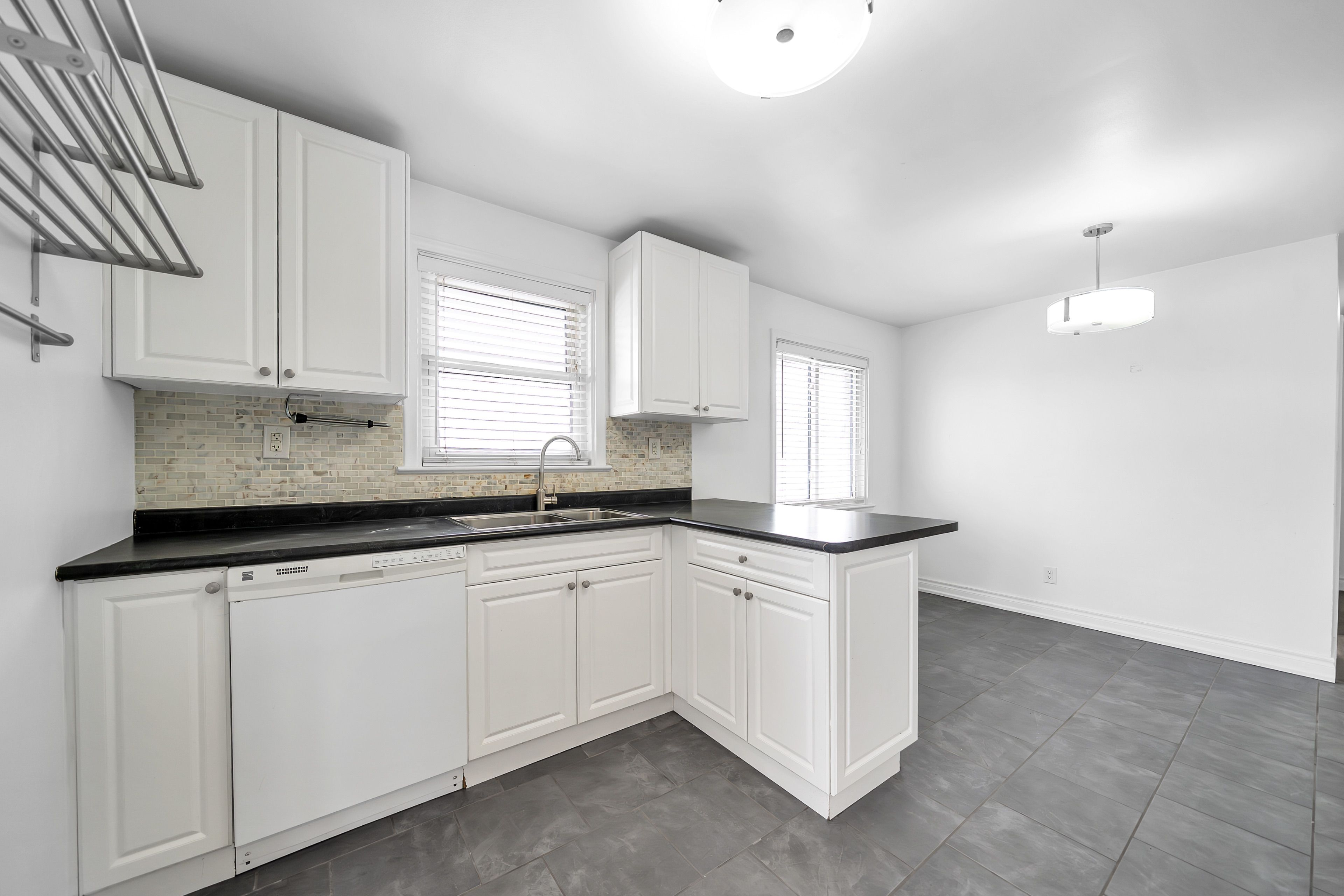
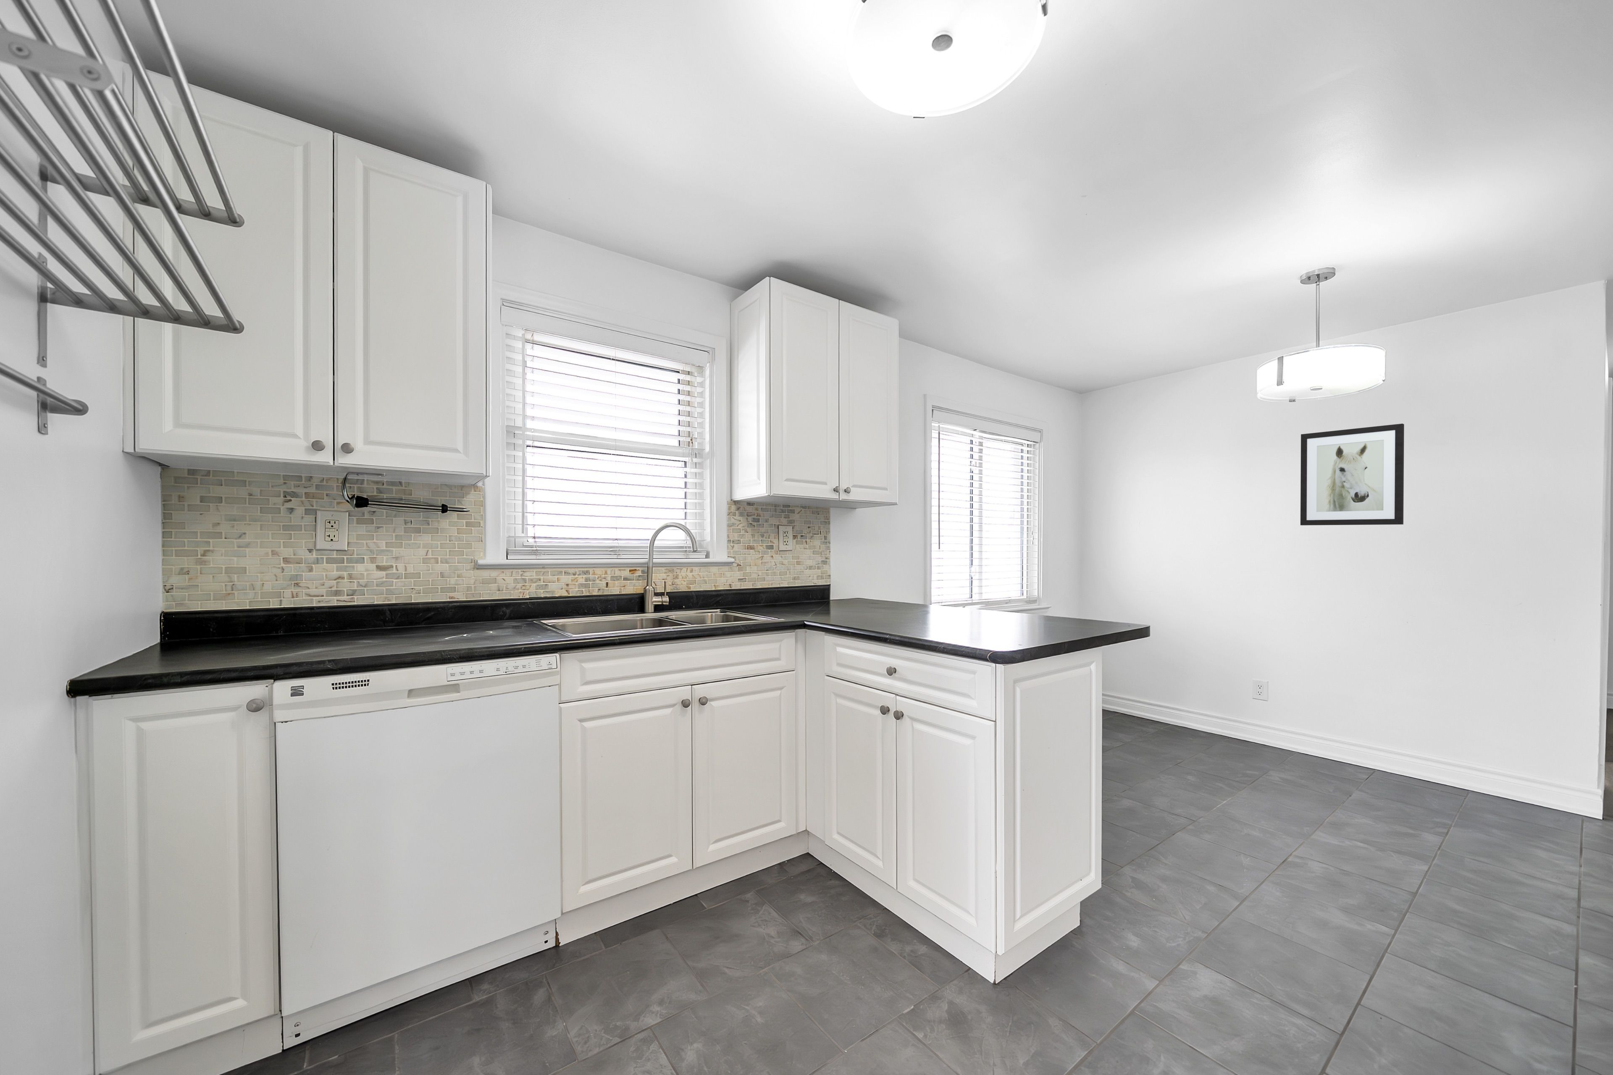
+ wall art (1350, 478)
